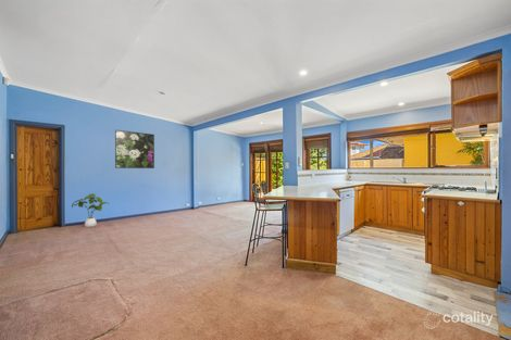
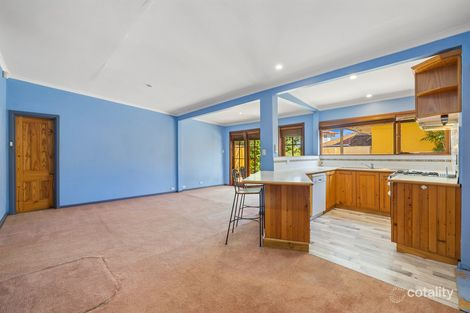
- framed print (136, 150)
- house plant (94, 210)
